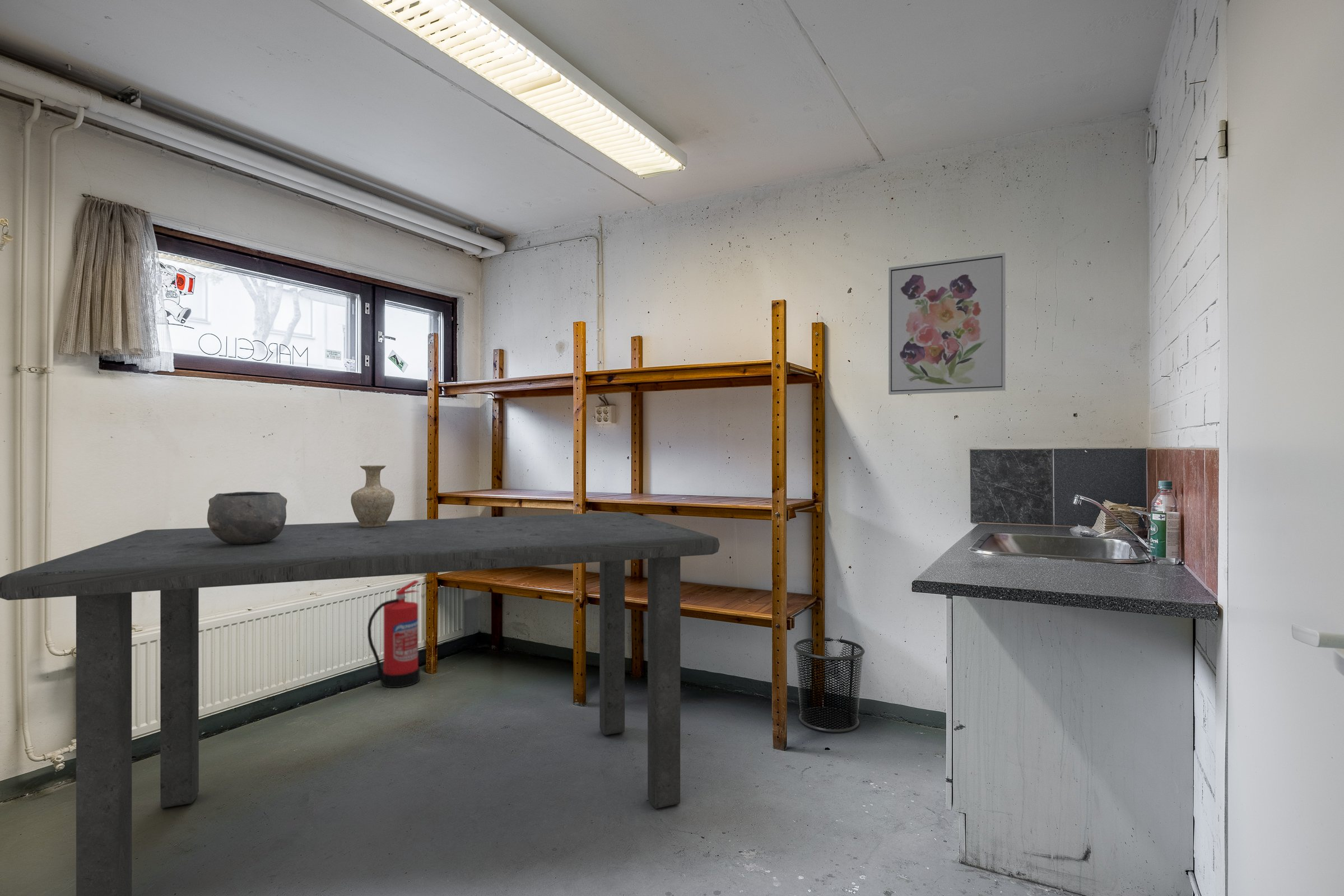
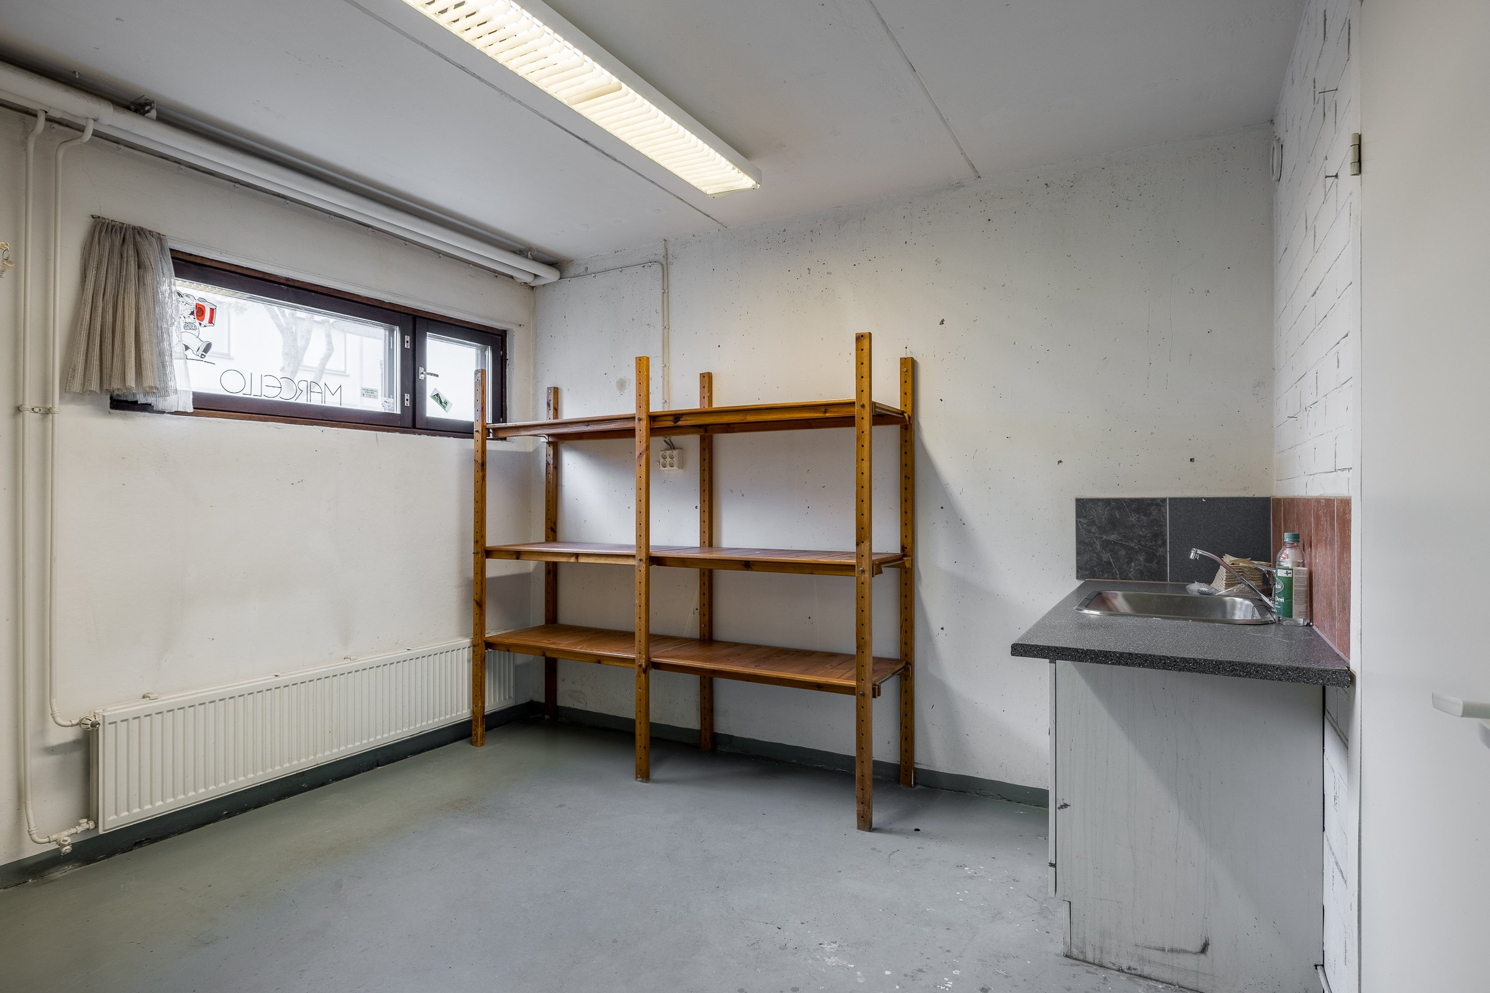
- bowl (249, 517)
- wall art (945, 326)
- trash can (829, 684)
- dining table (416, 573)
- vase (373, 495)
- fire extinguisher (393, 634)
